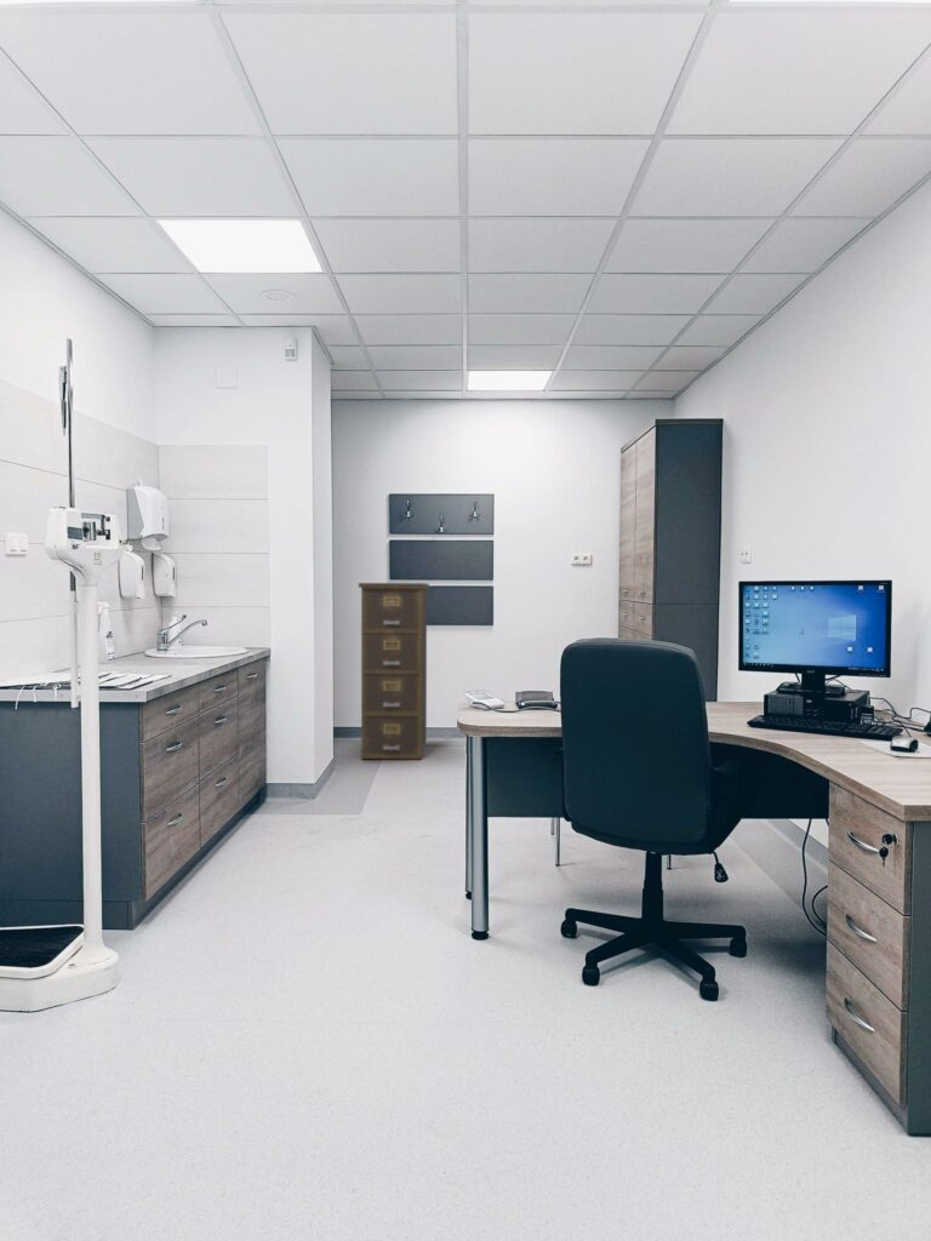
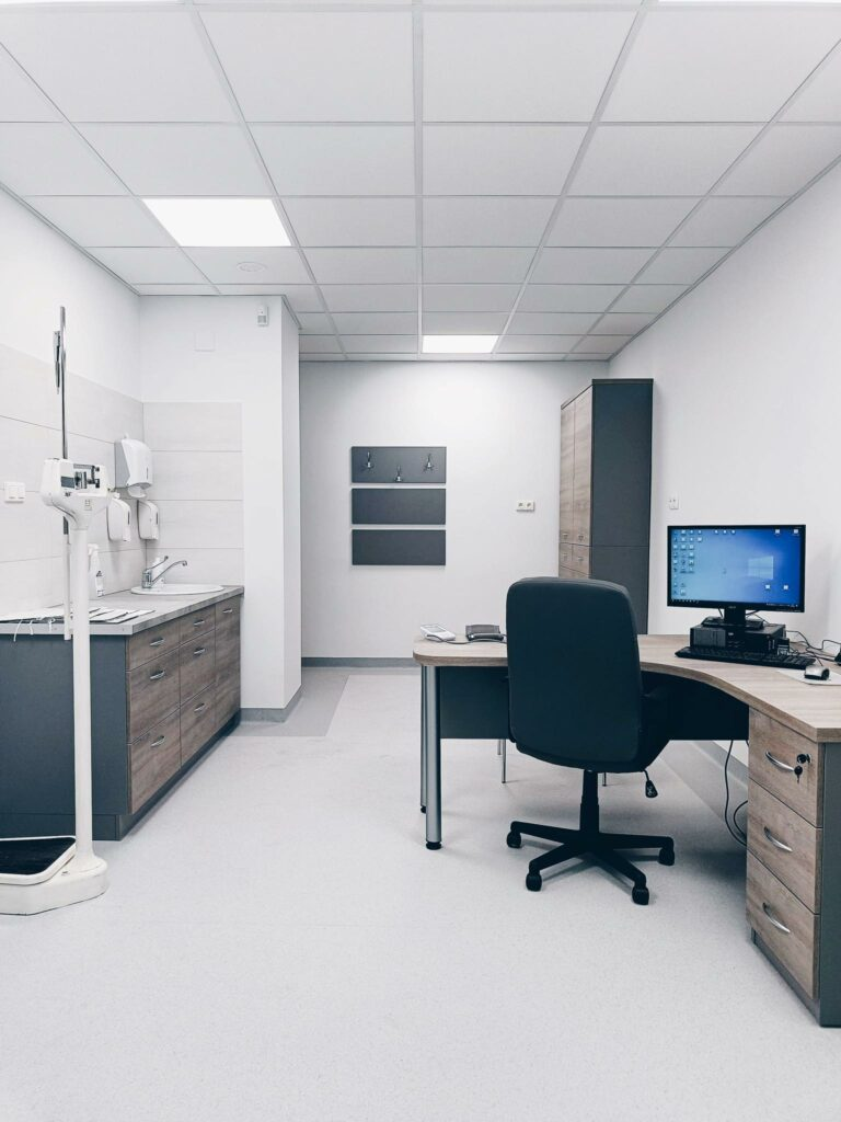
- filing cabinet (395, 667)
